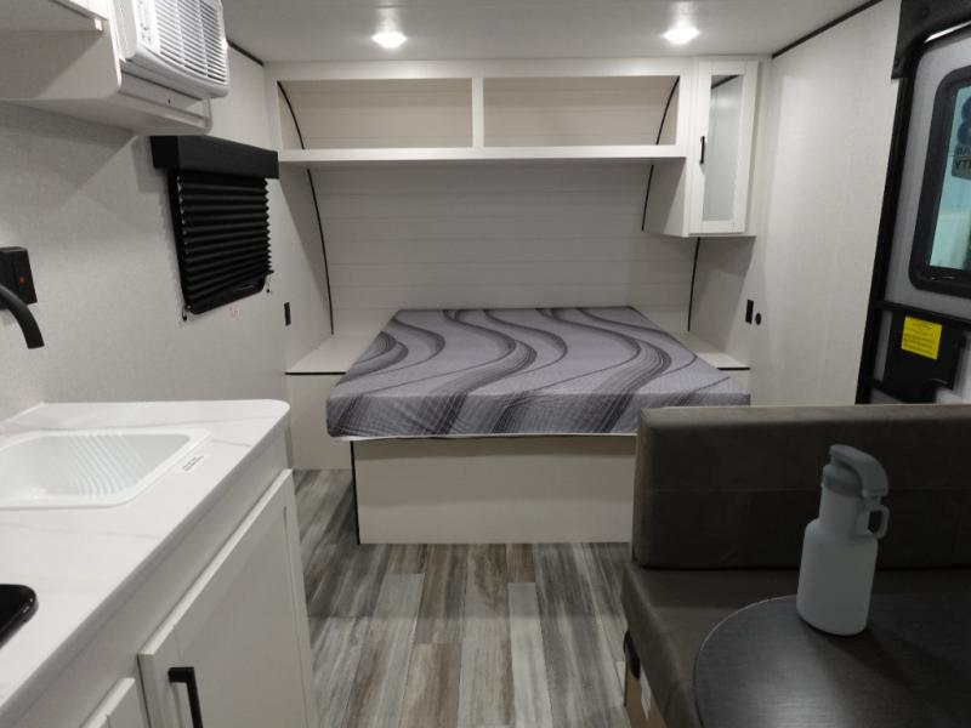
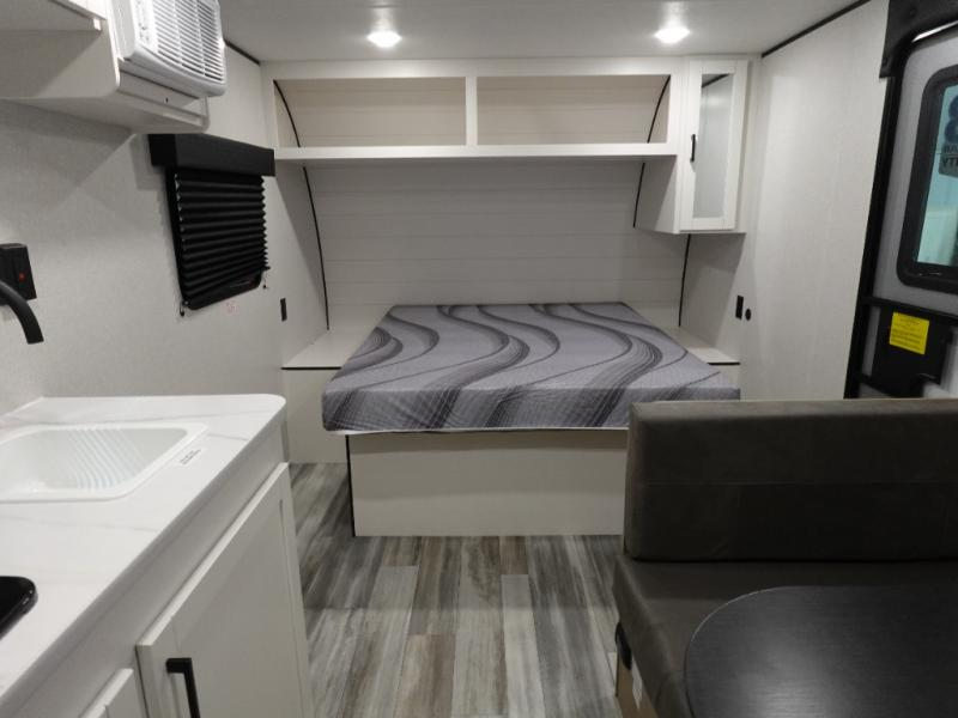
- water bottle (841, 538)
